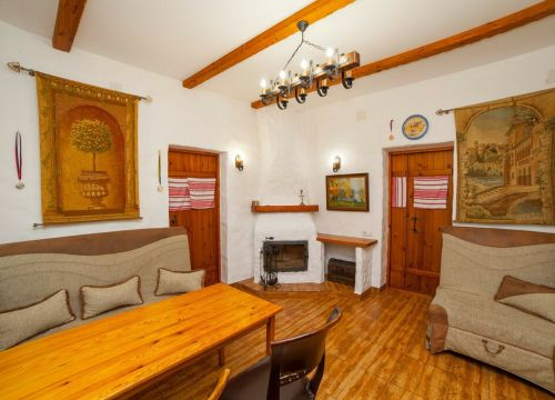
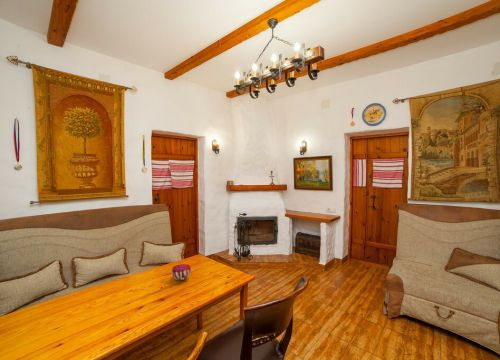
+ decorative bowl (181, 273)
